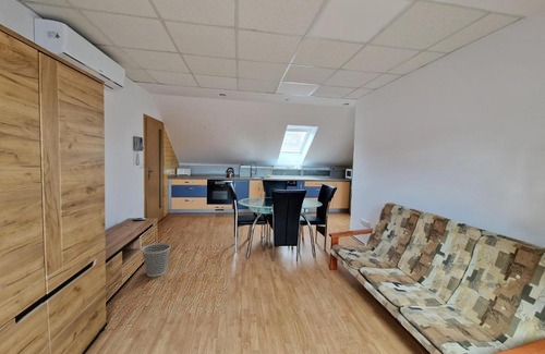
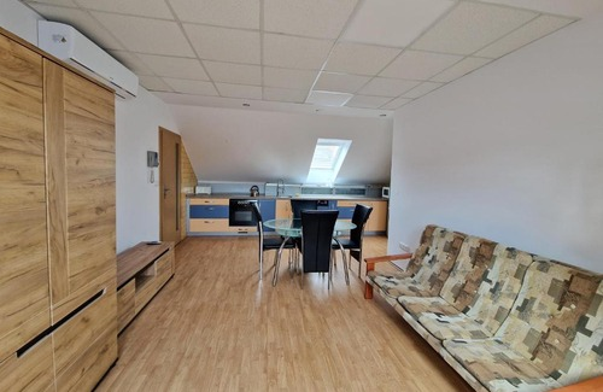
- wastebasket (156, 259)
